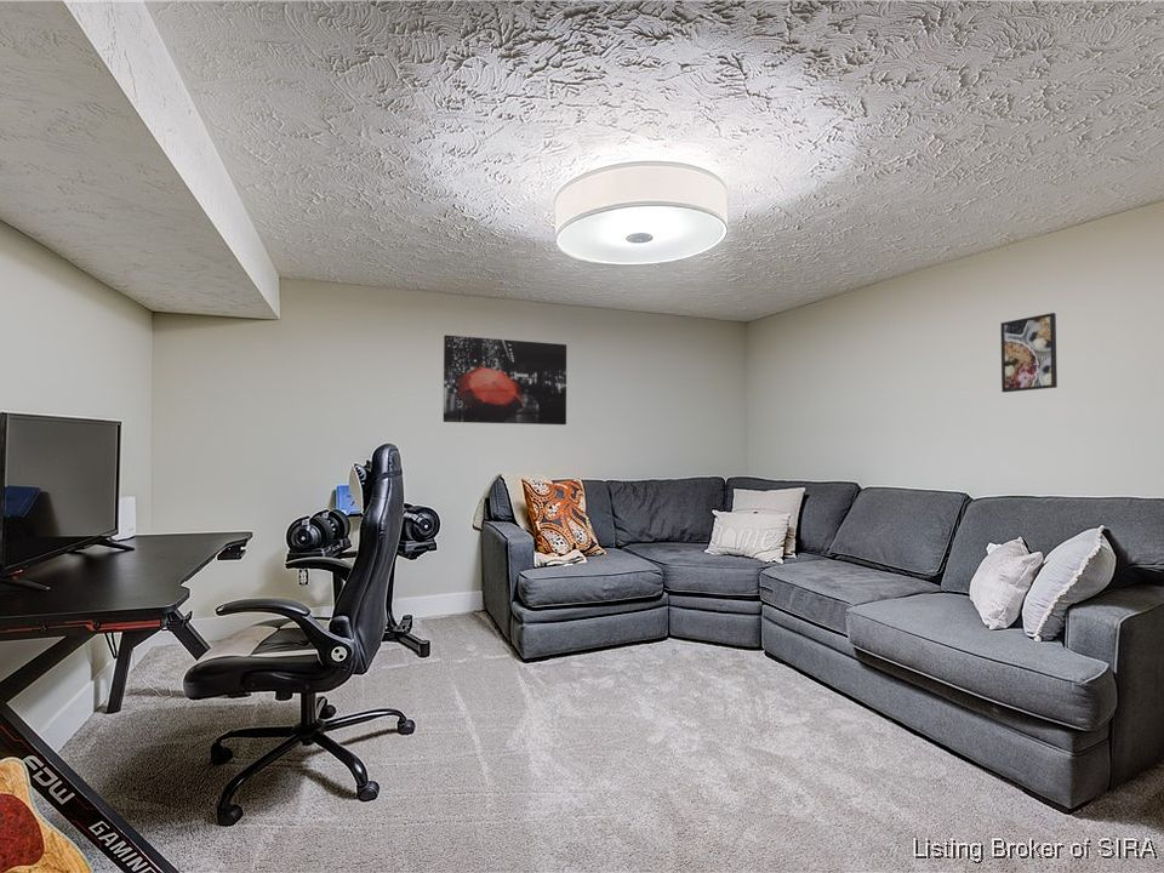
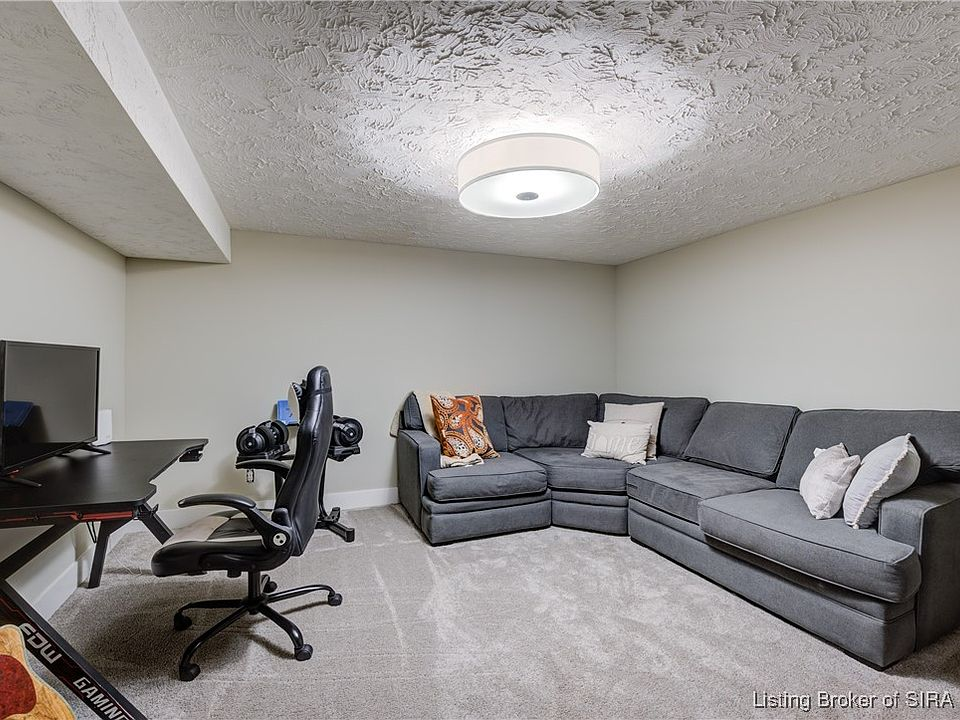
- wall art (507, 381)
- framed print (1027, 353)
